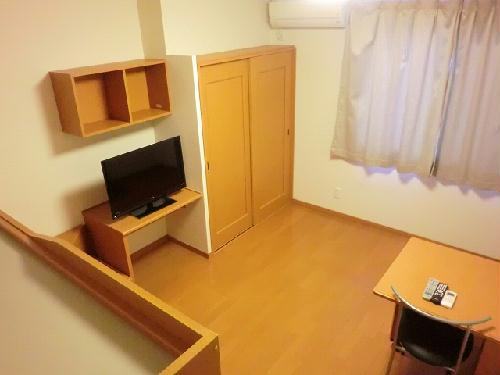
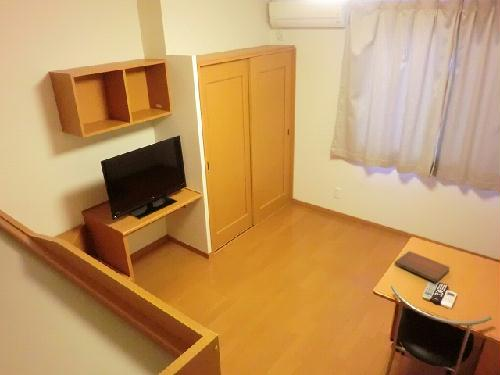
+ notebook (421, 265)
